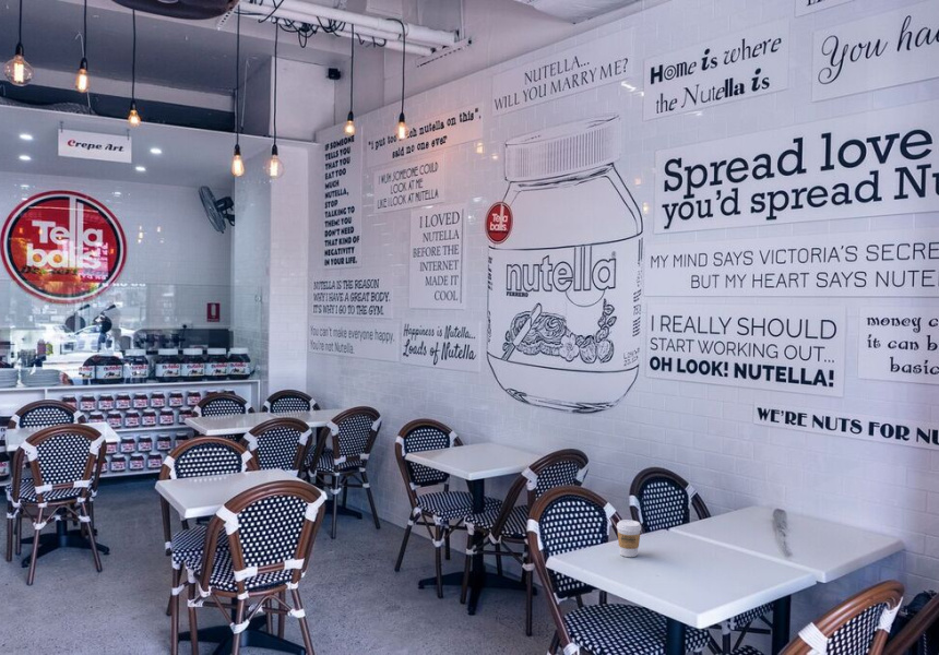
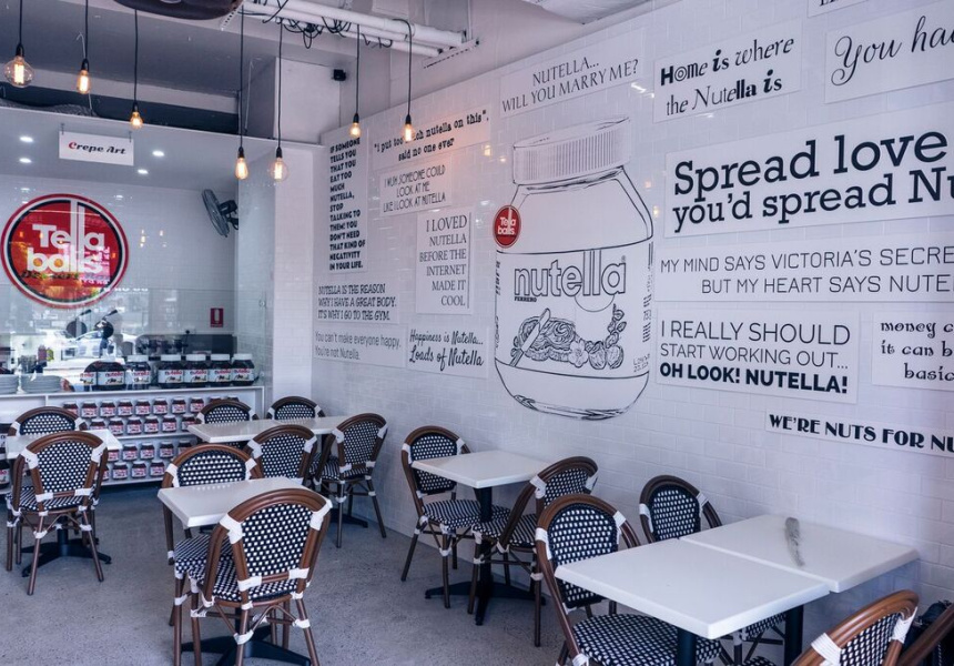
- coffee cup (628, 537)
